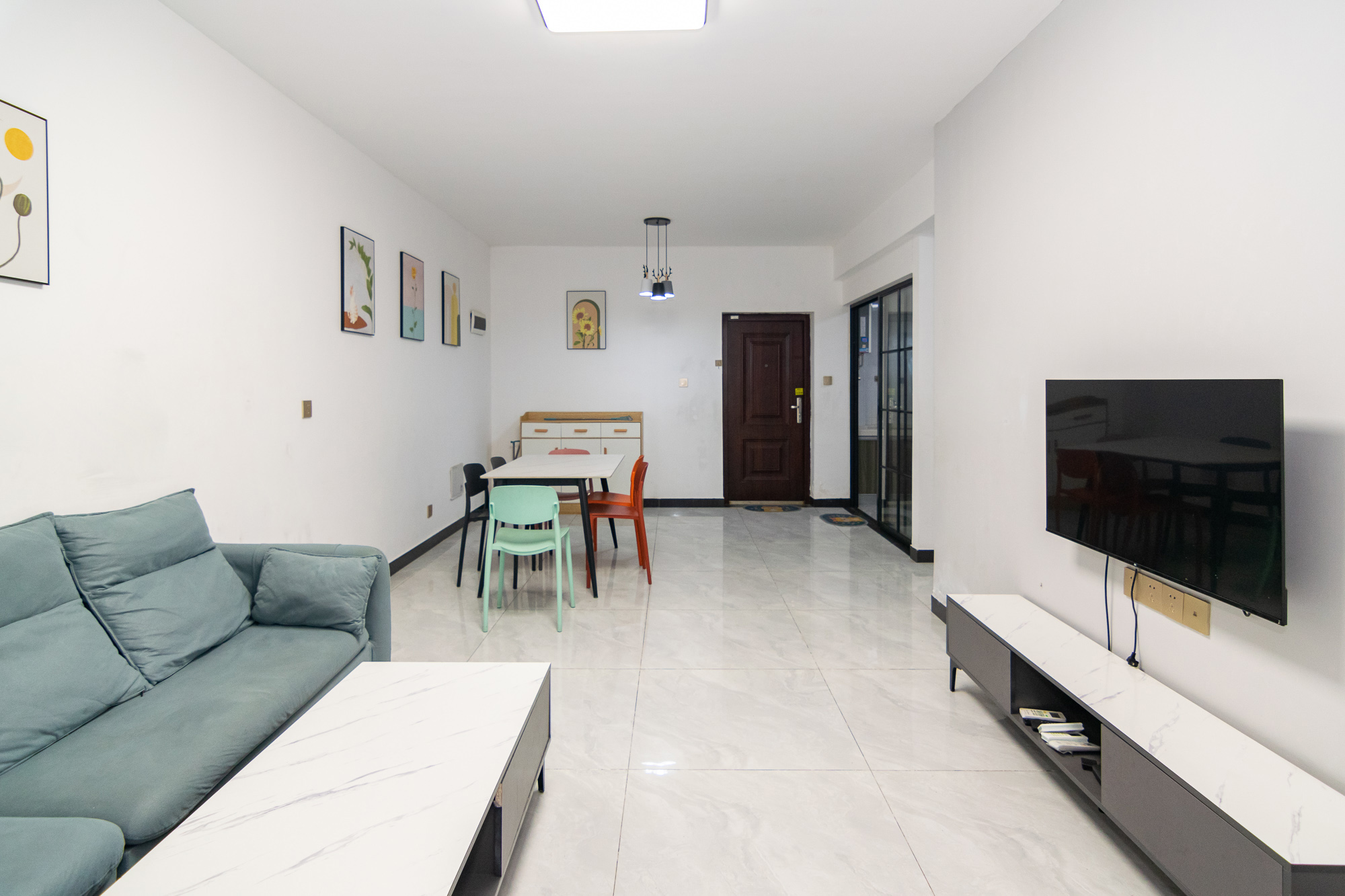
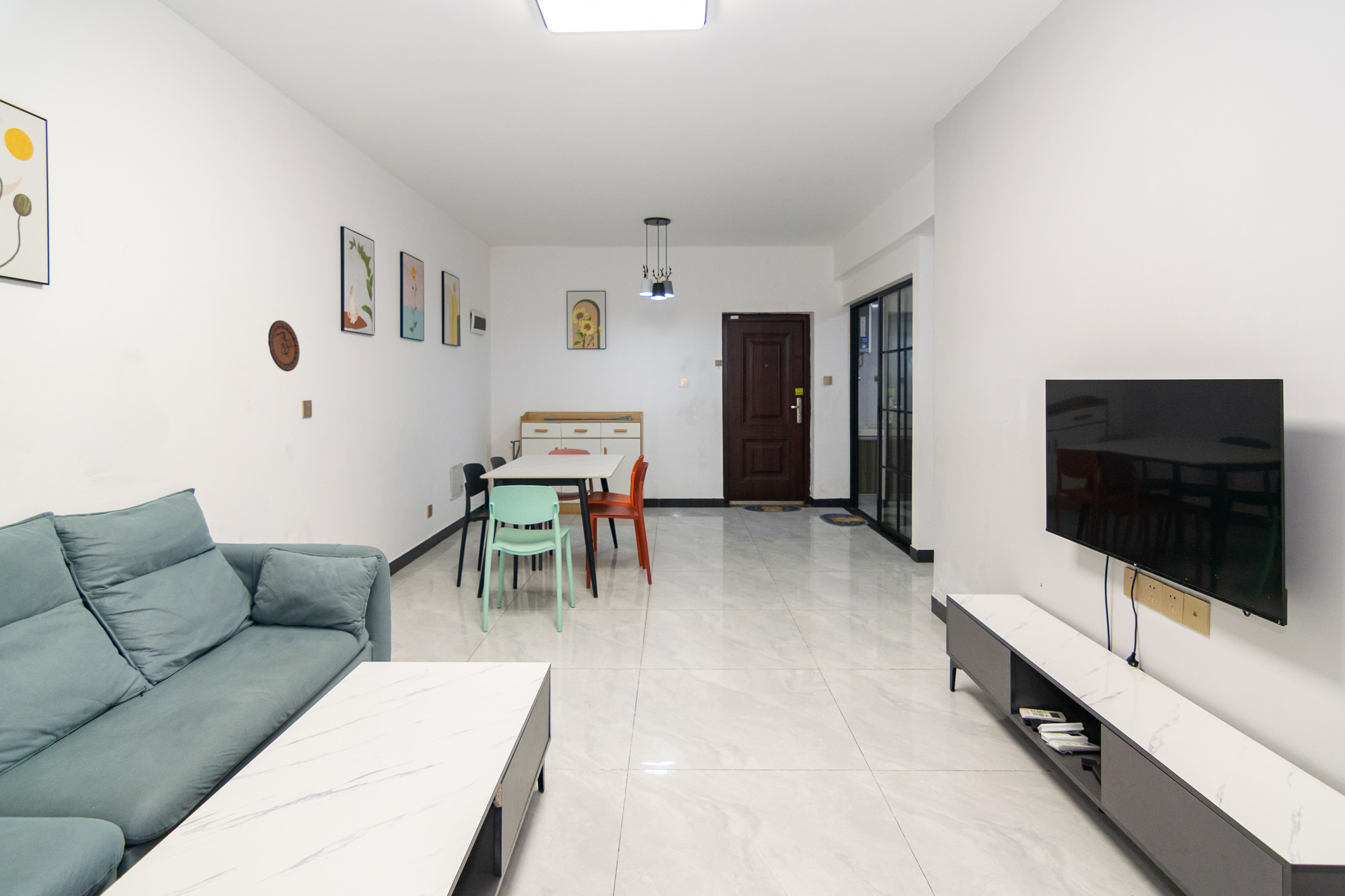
+ decorative plate (283, 345)
